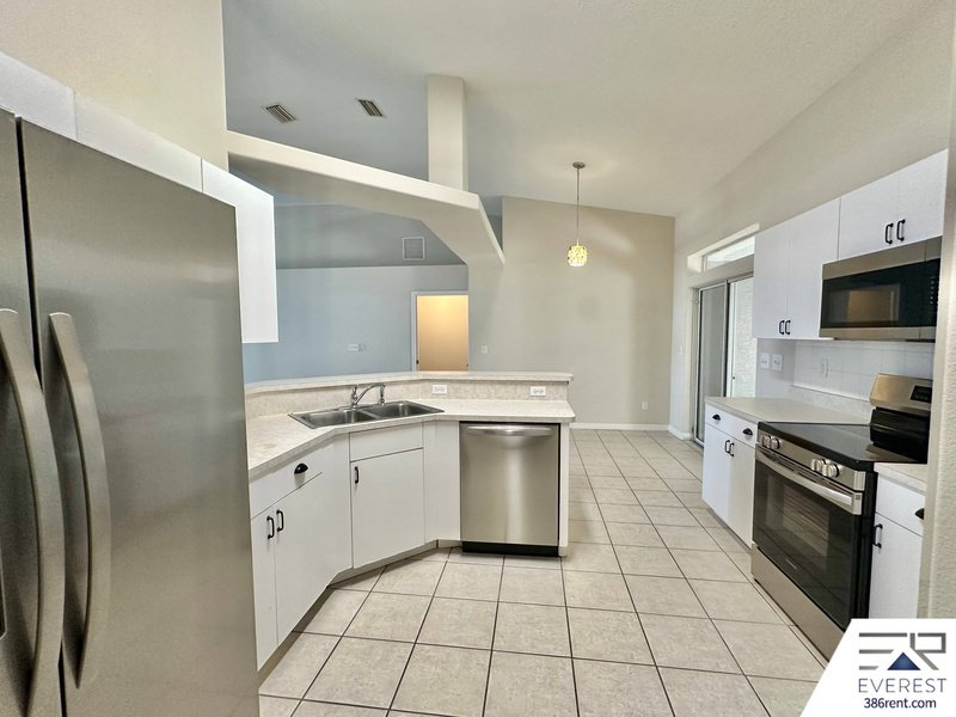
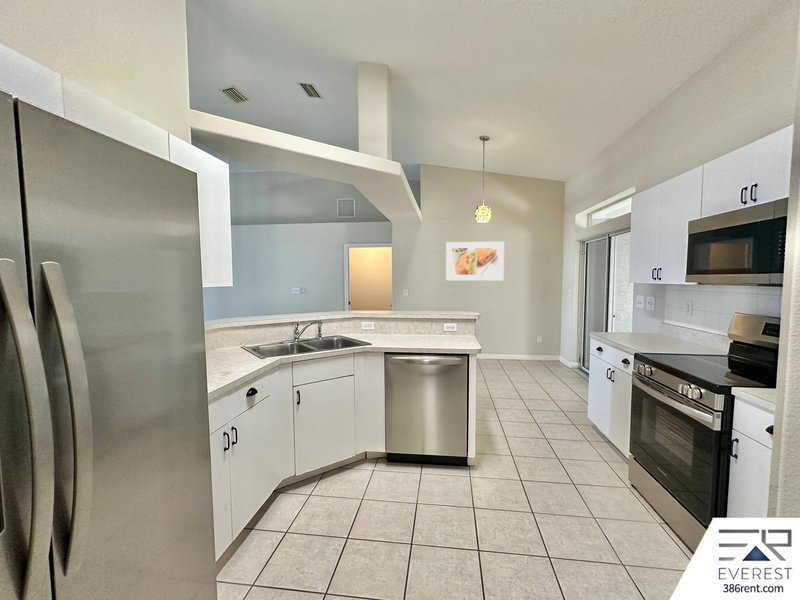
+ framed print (474, 261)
